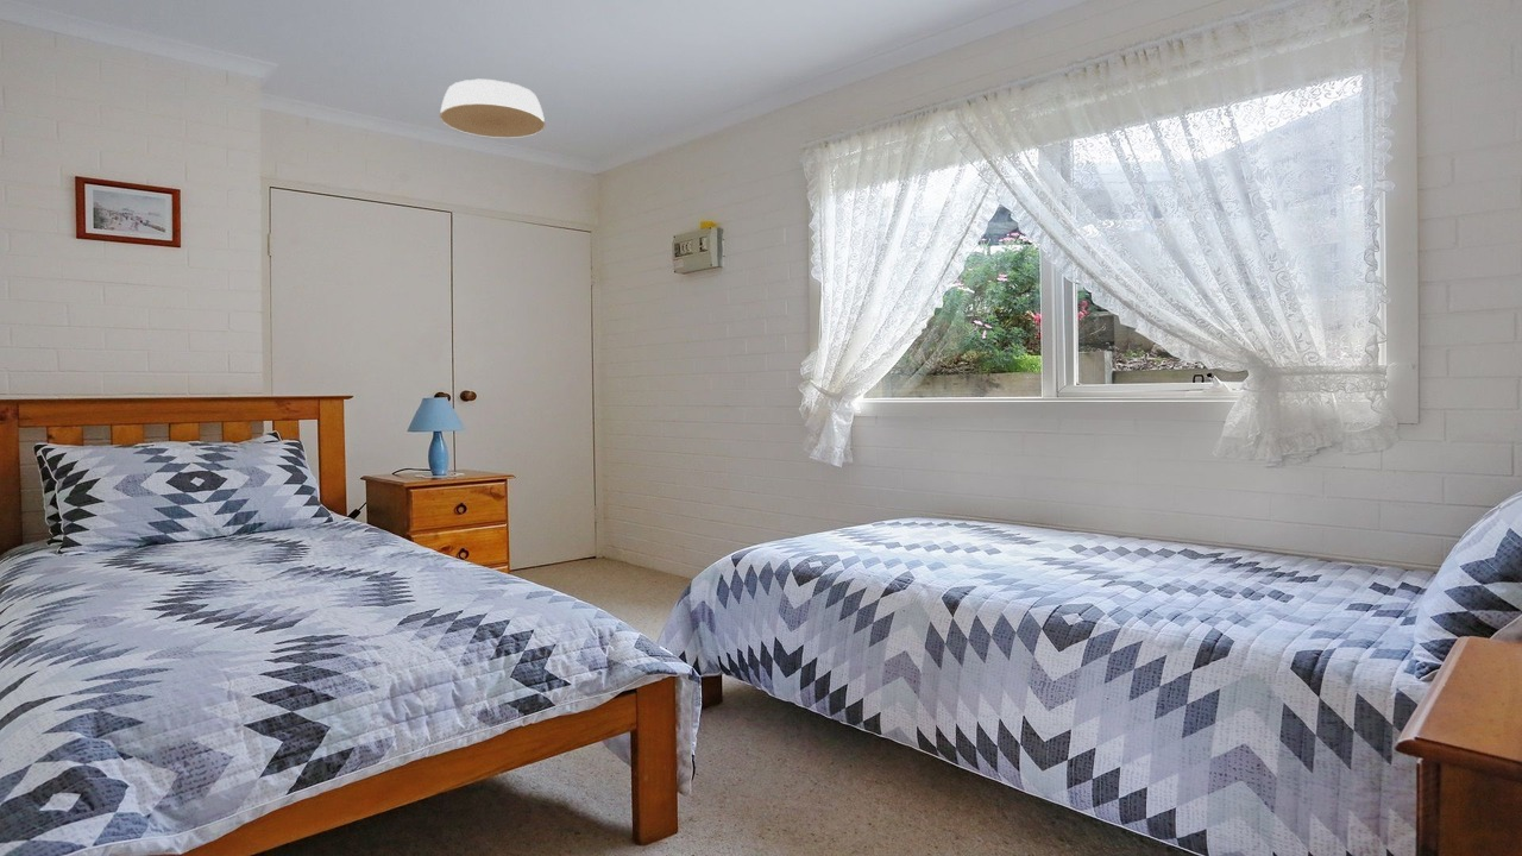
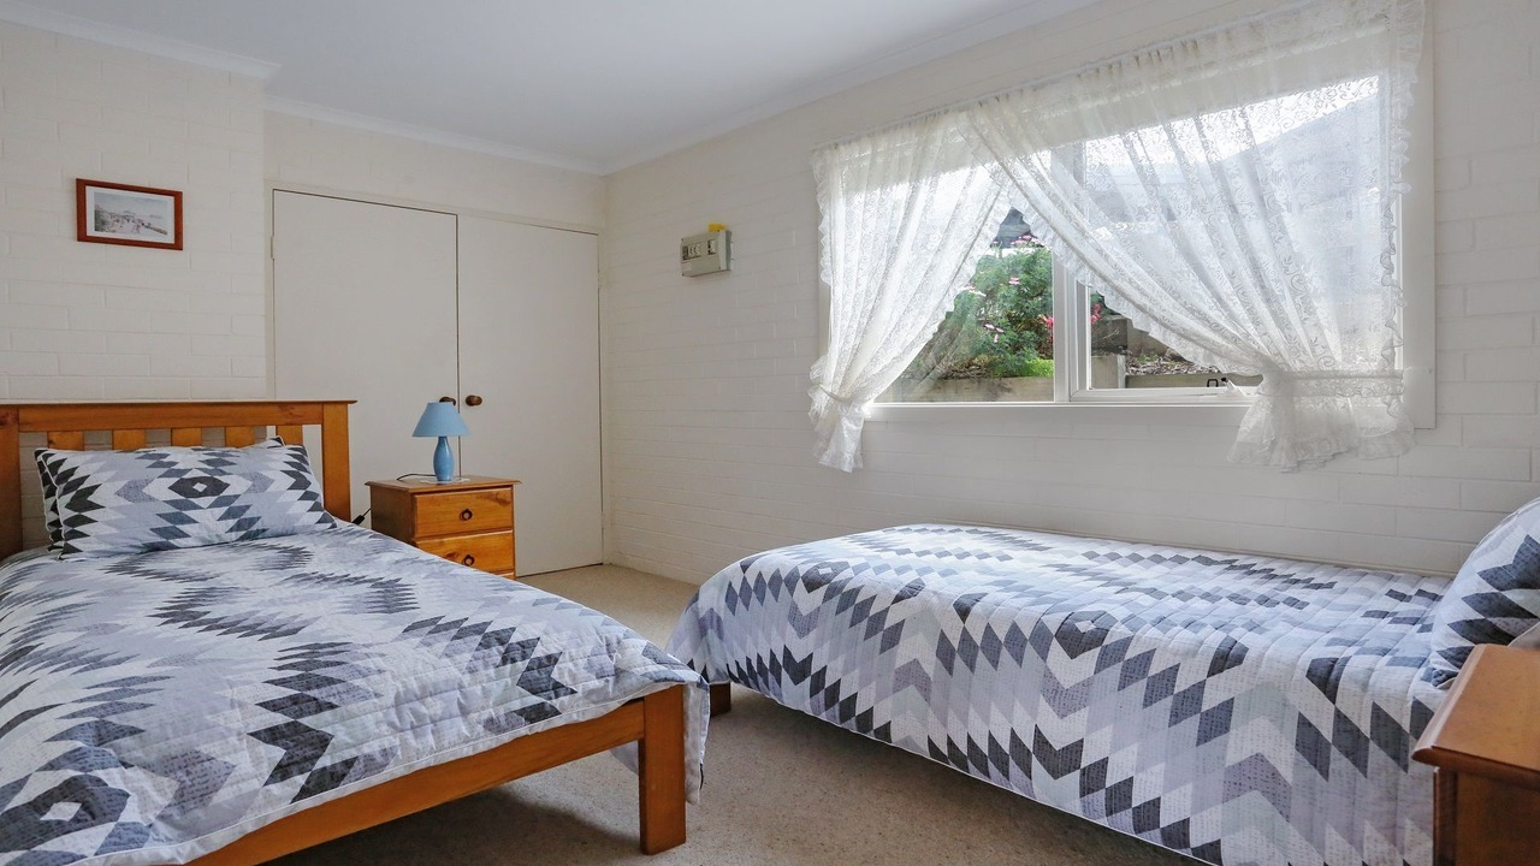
- ceiling light (492, 107)
